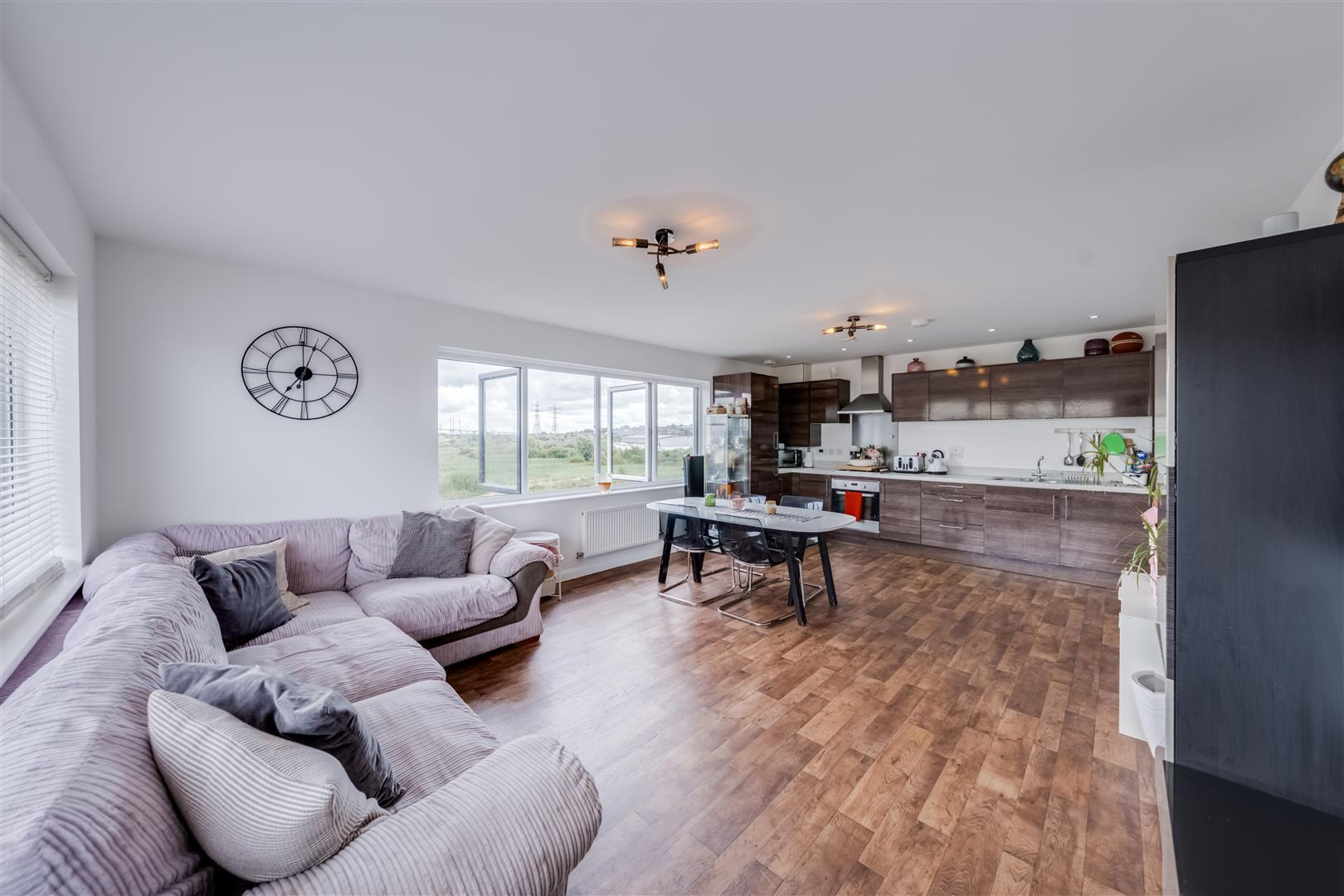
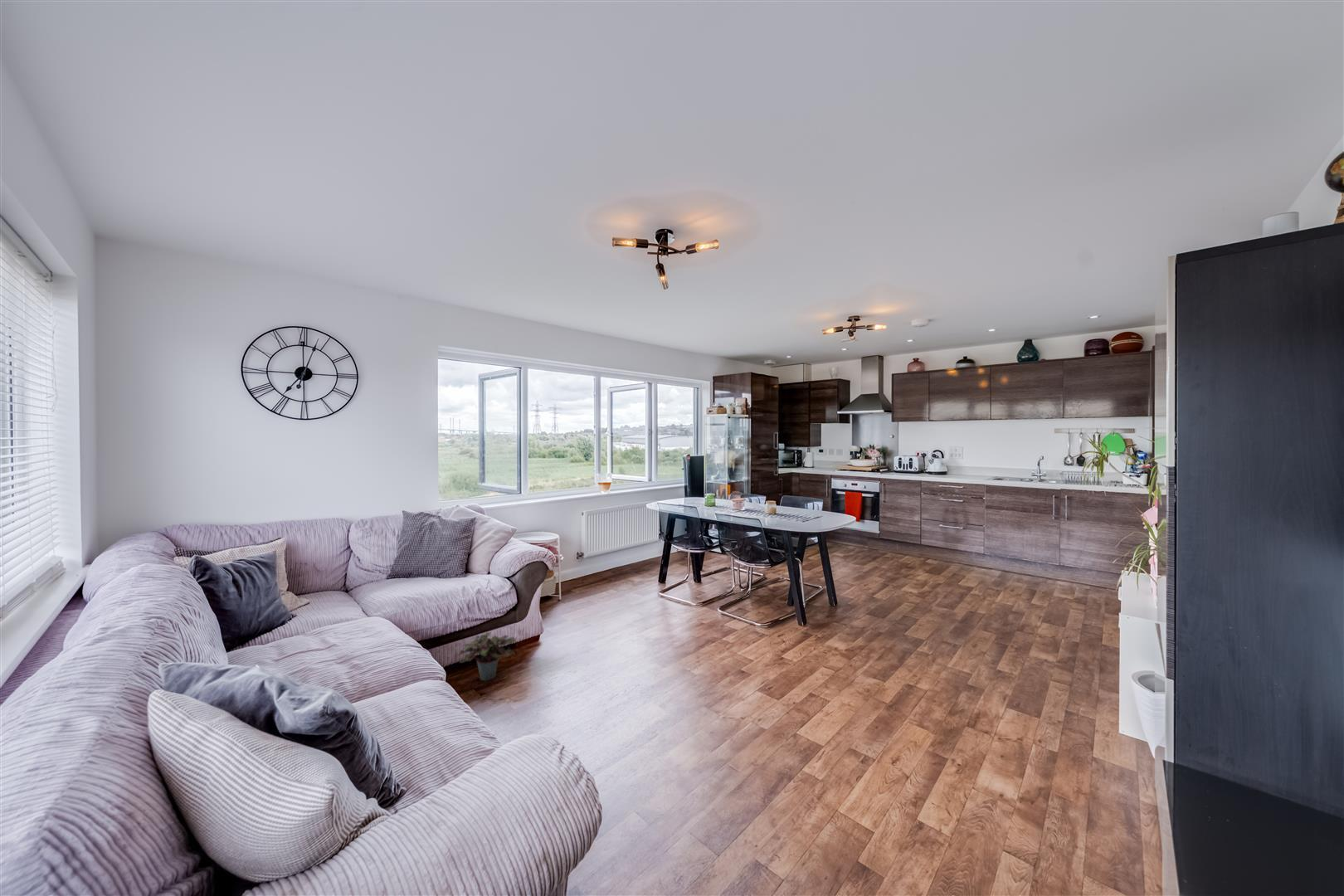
+ potted plant (487, 656)
